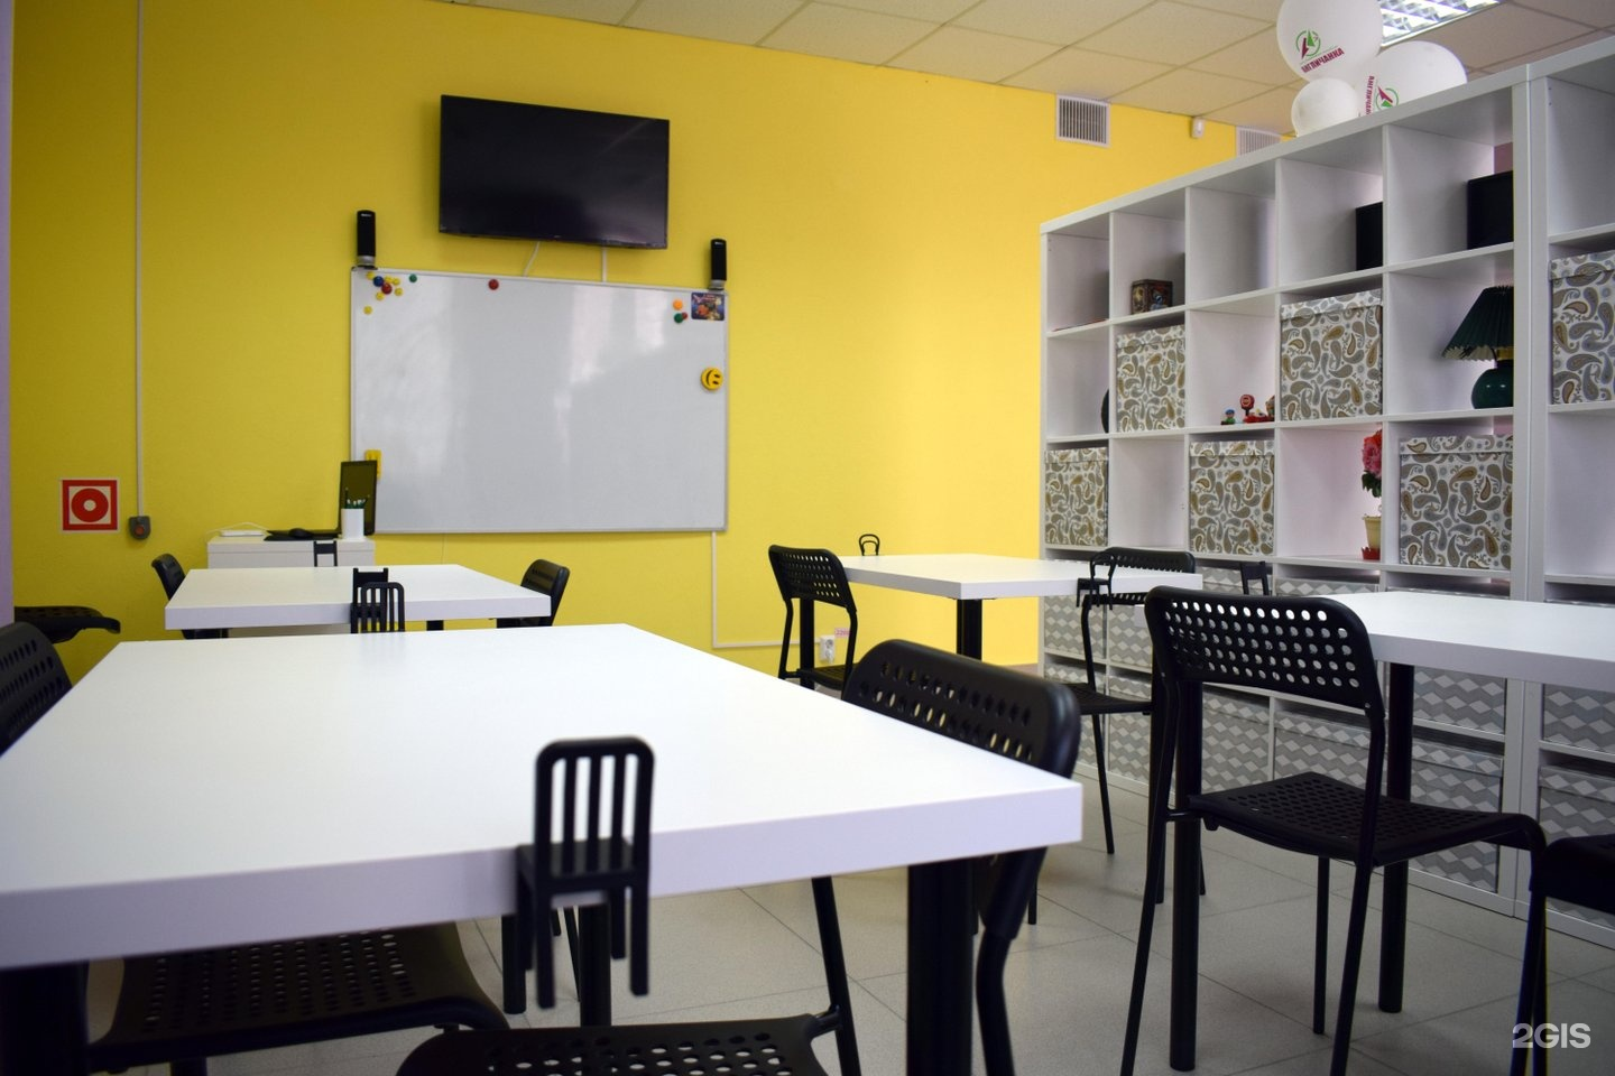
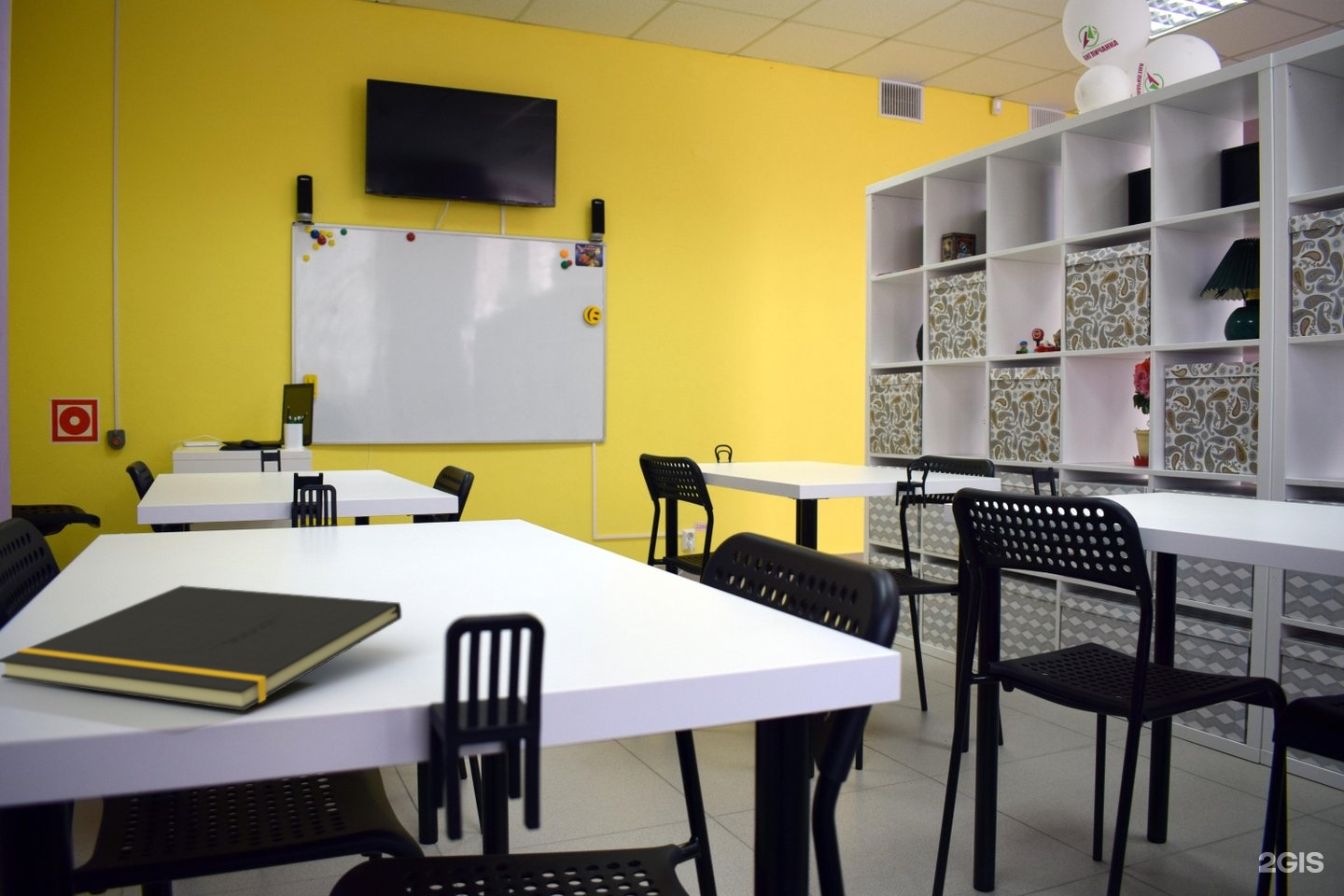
+ notepad (208, 638)
